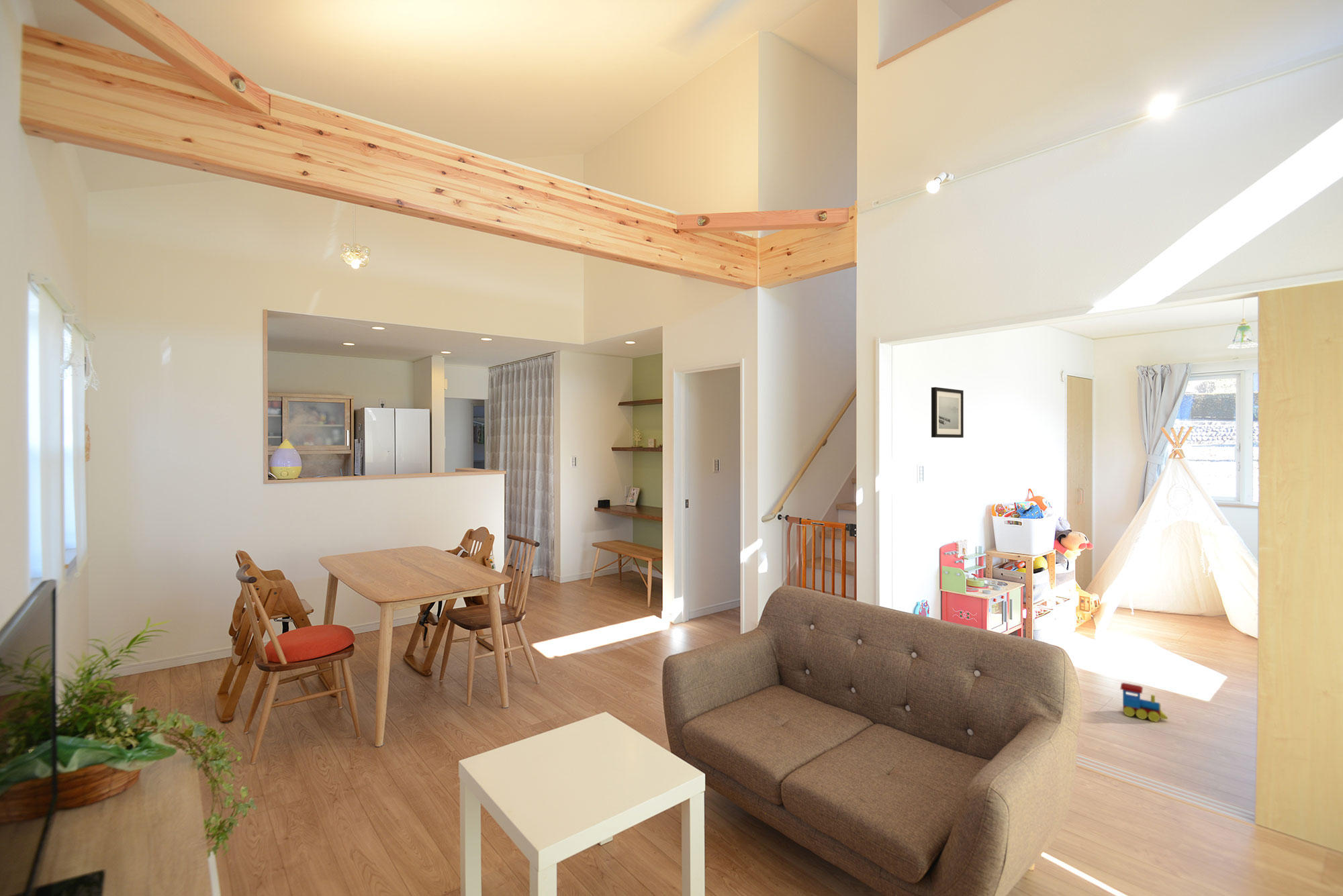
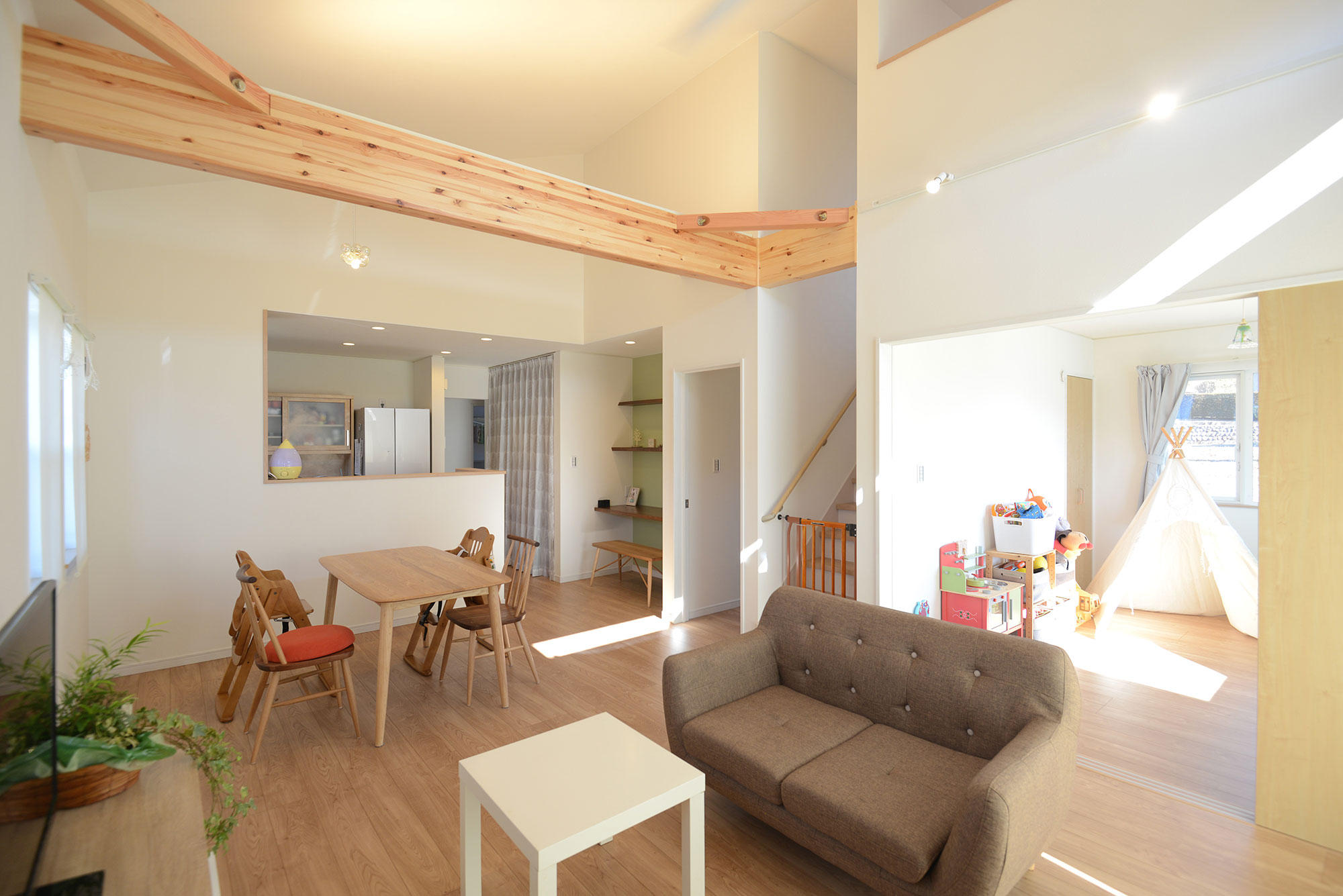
- toy train (1144, 703)
- wall art (947, 413)
